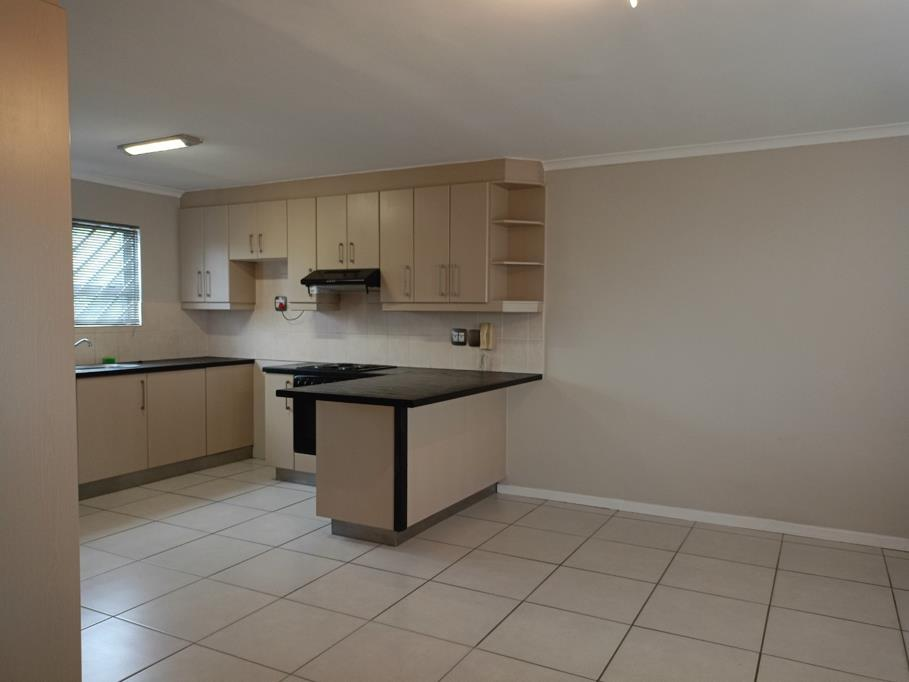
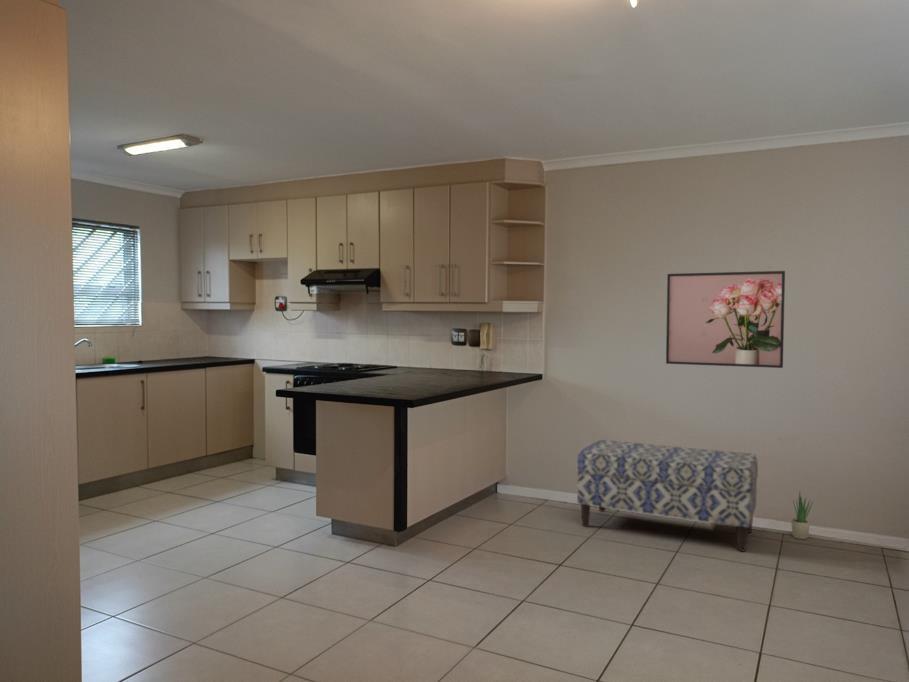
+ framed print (723, 319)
+ bench (666, 490)
+ potted plant (802, 514)
